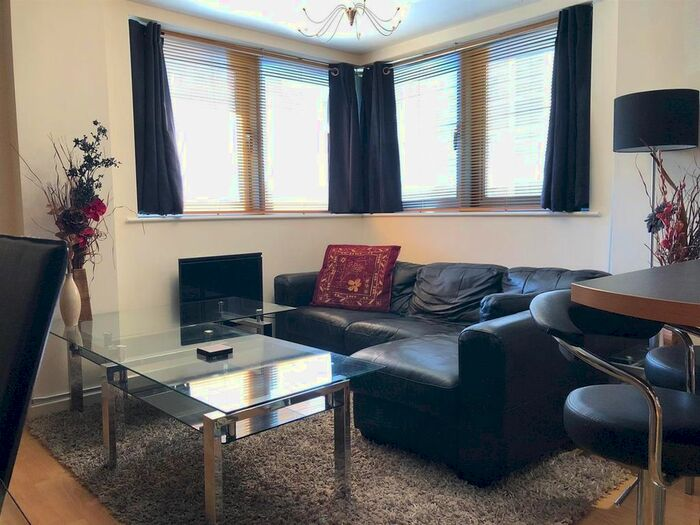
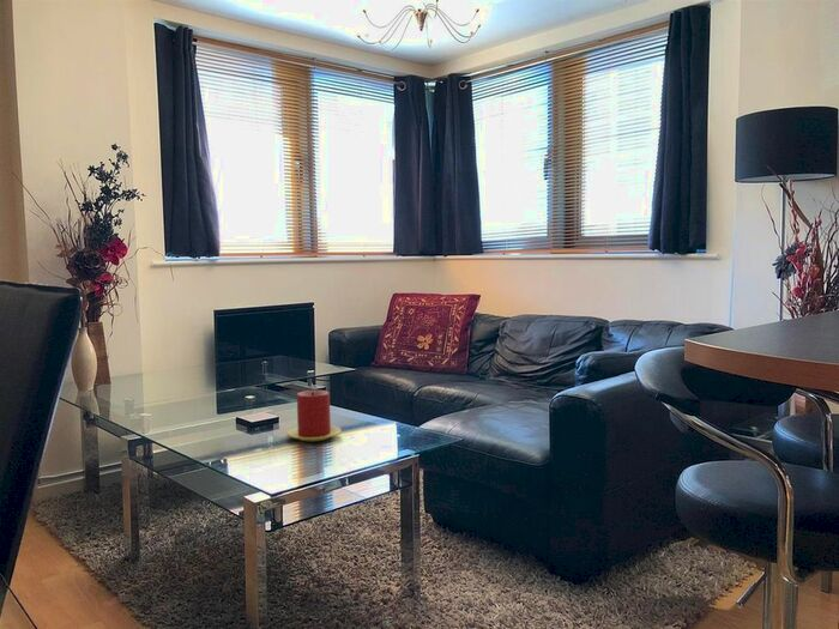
+ candle (313, 415)
